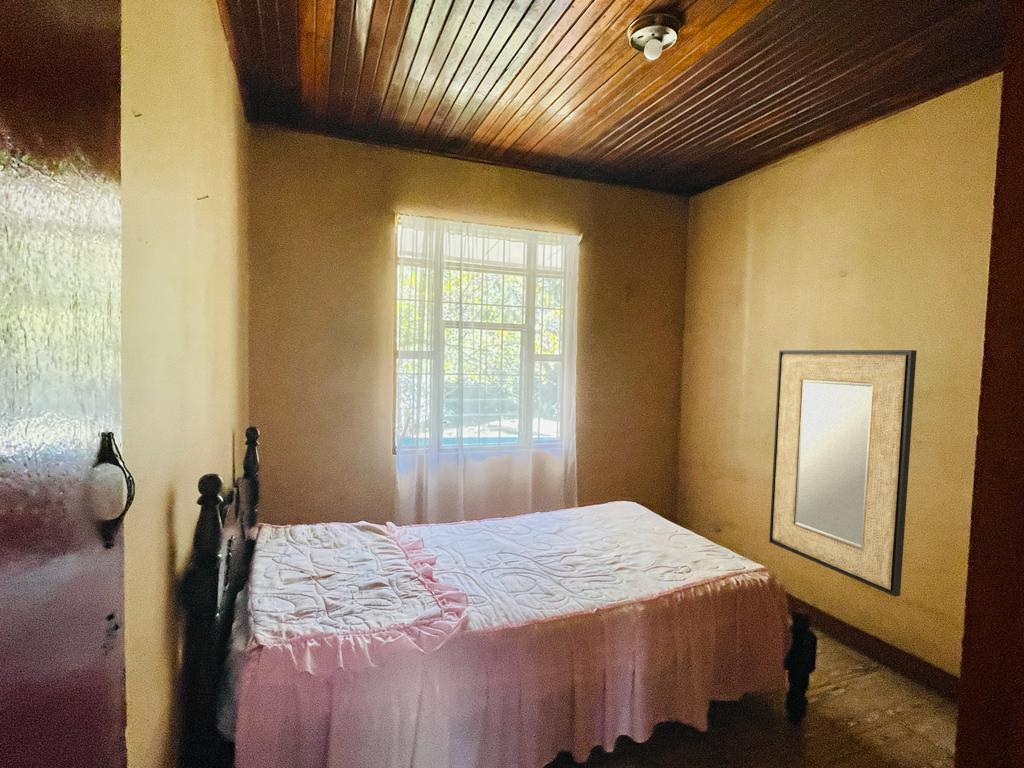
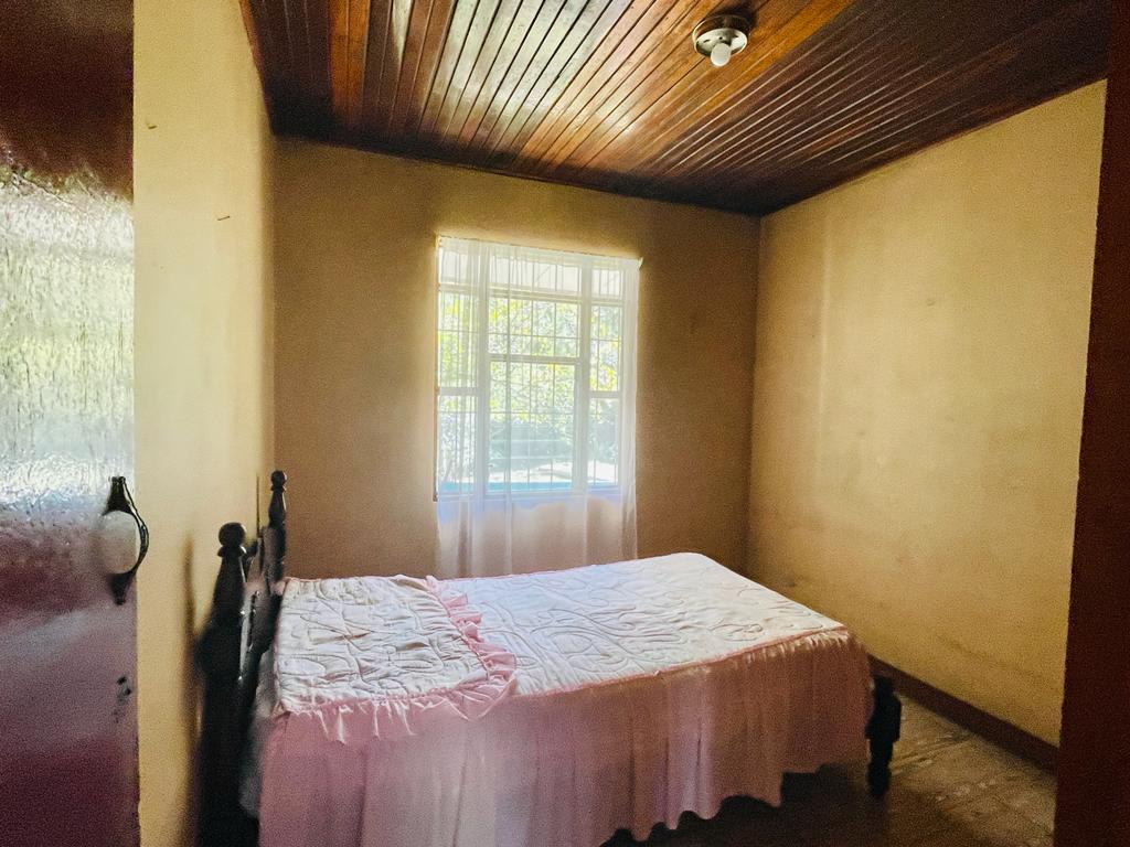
- home mirror (832, 459)
